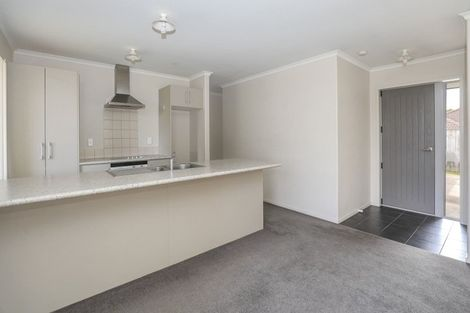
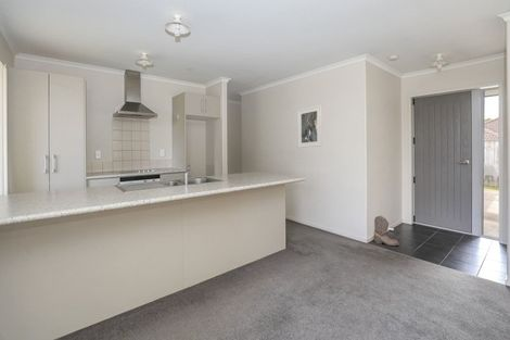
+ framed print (308, 127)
+ boots (386, 229)
